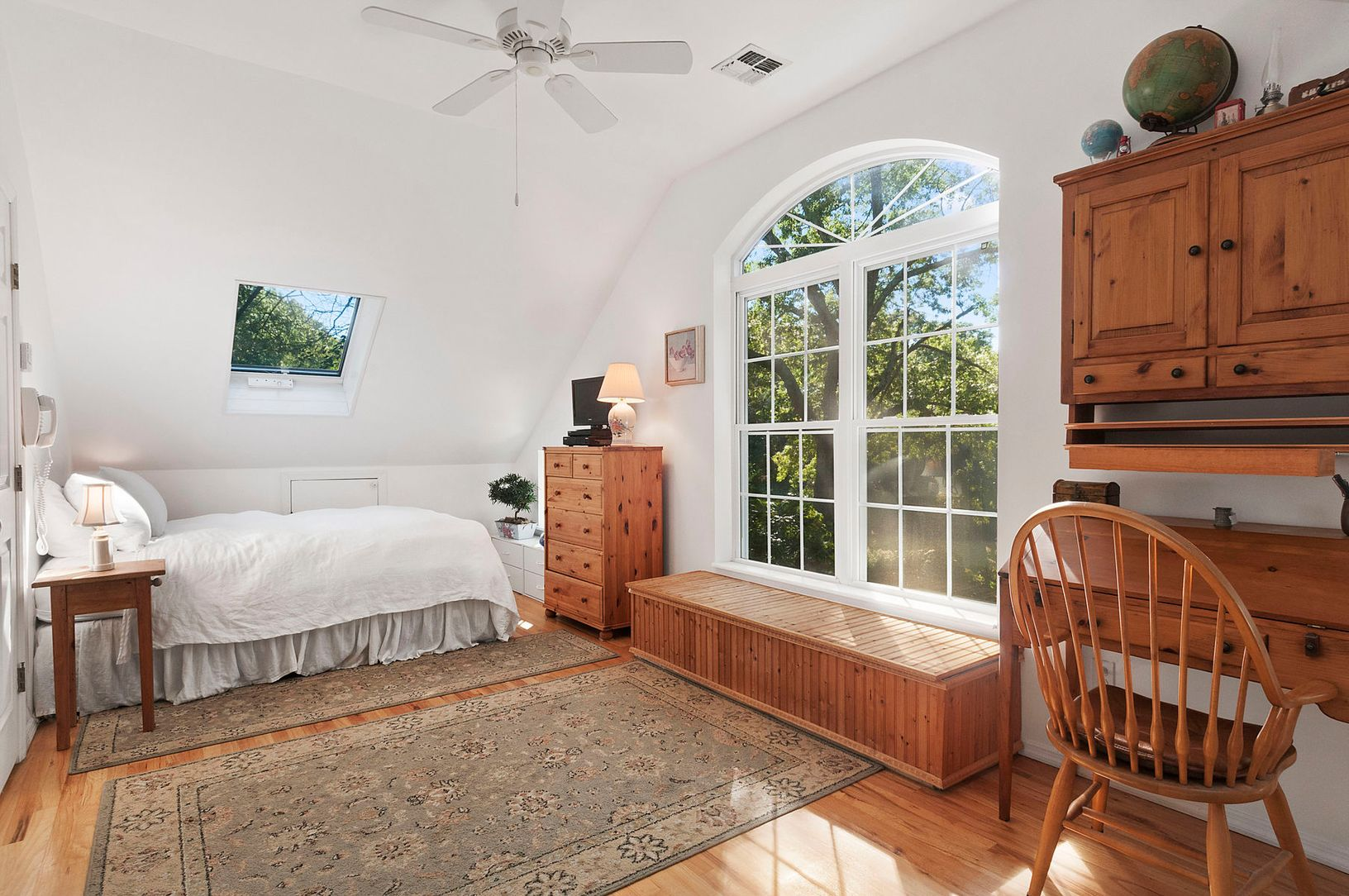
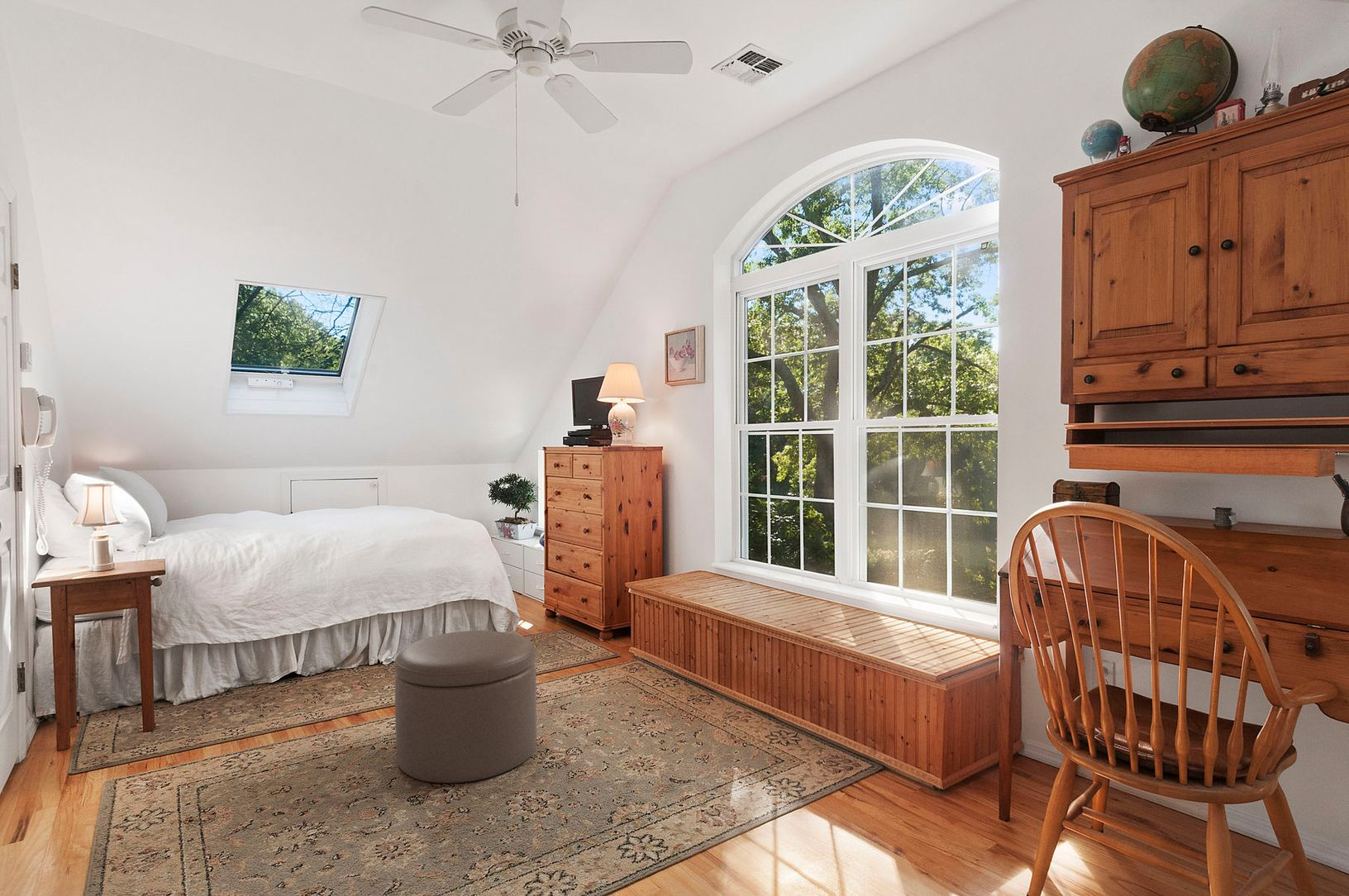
+ ottoman (467, 698)
